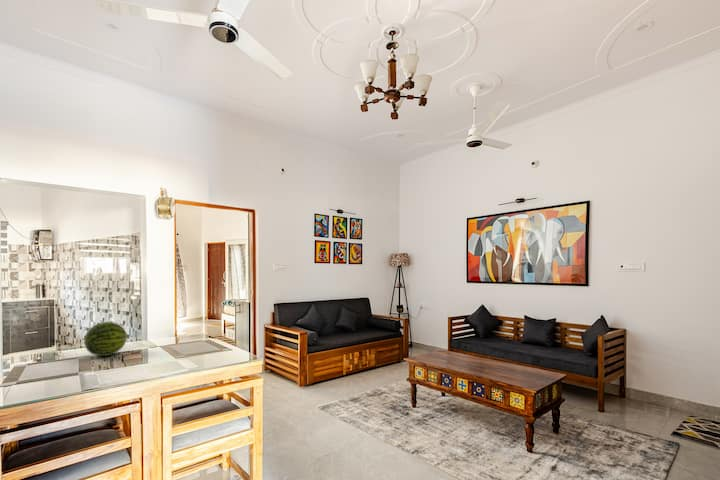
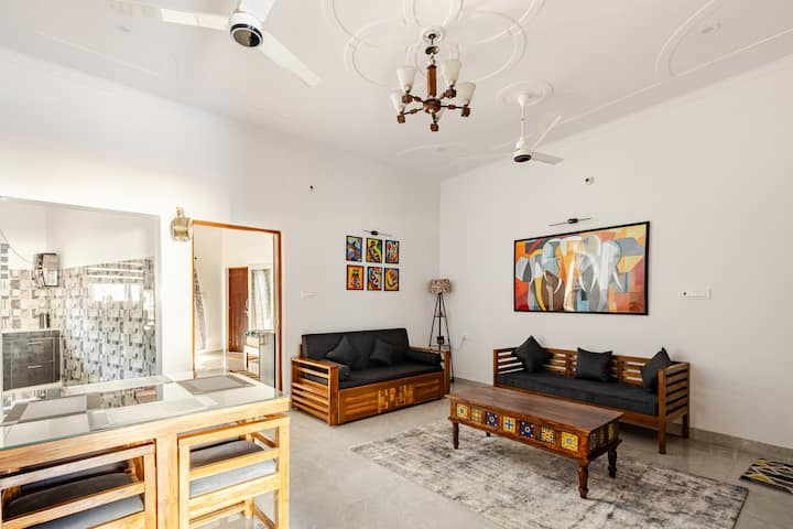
- fruit (105, 338)
